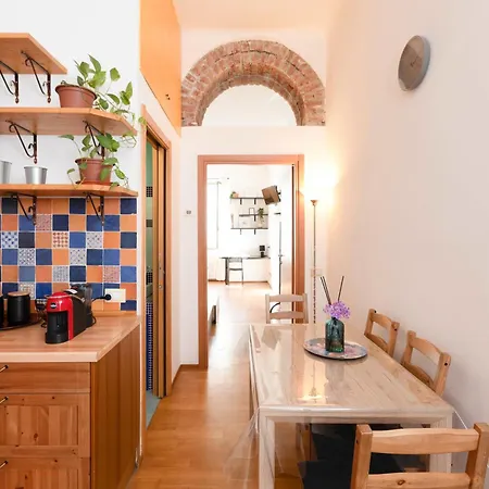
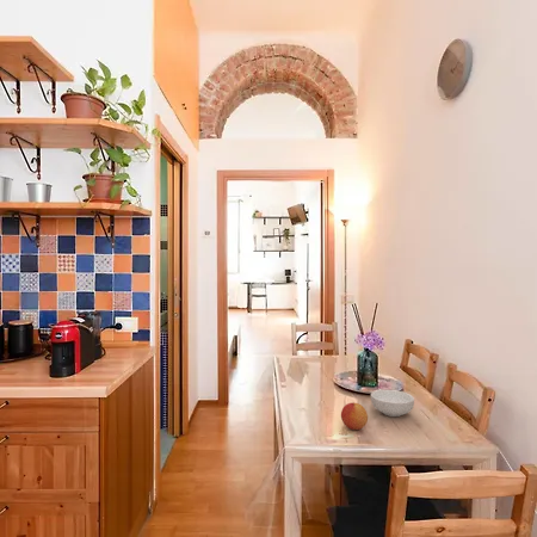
+ apple (353, 414)
+ cereal bowl (391, 403)
